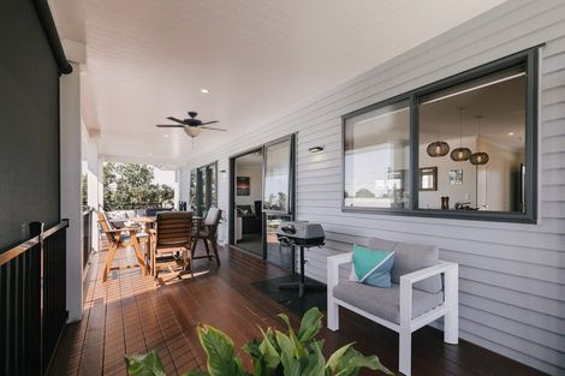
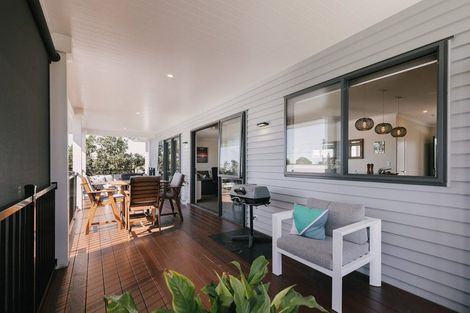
- ceiling fan (192, 131)
